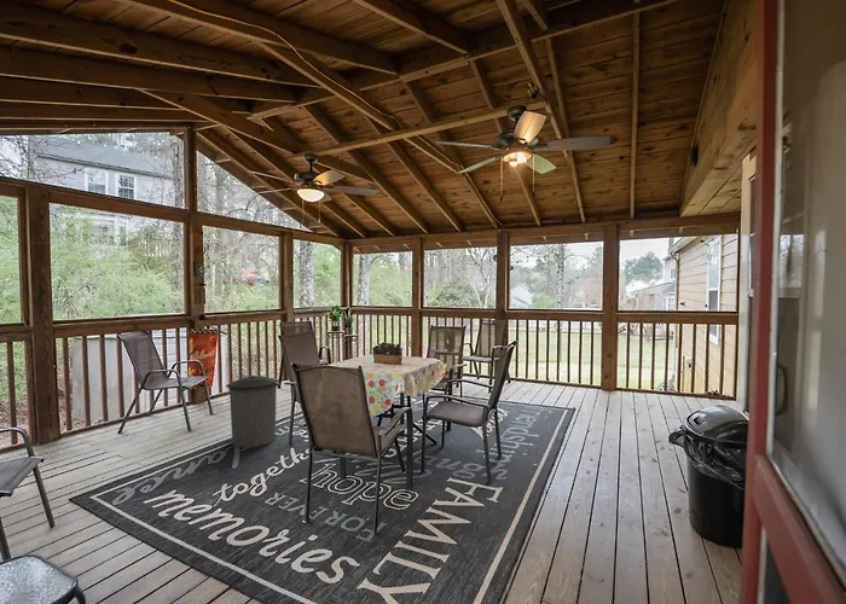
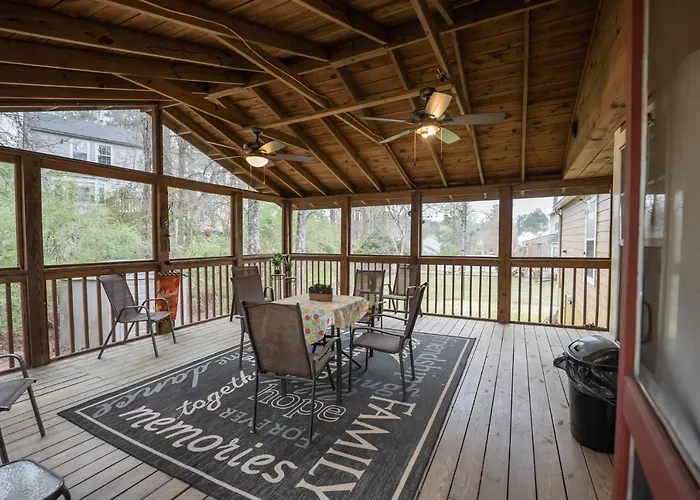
- trash can (254, 407)
